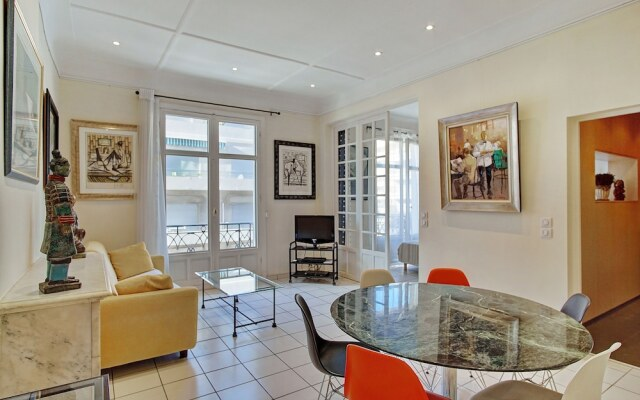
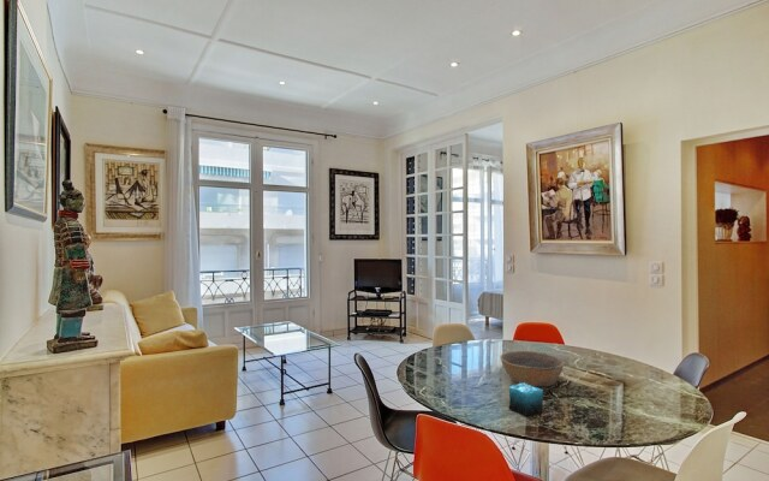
+ candle (525, 393)
+ bowl (531, 368)
